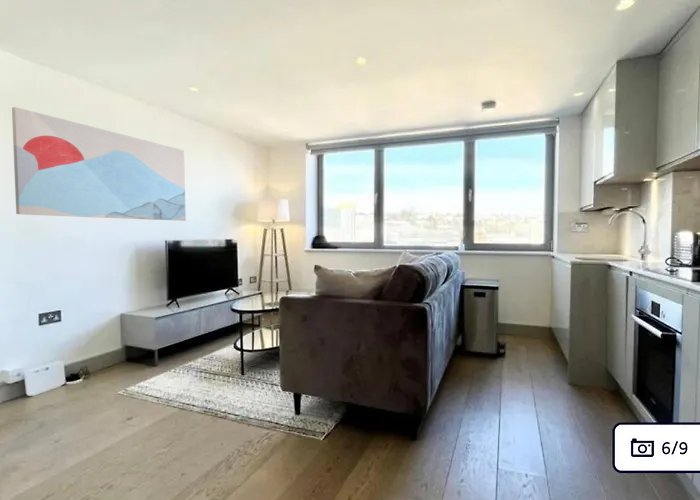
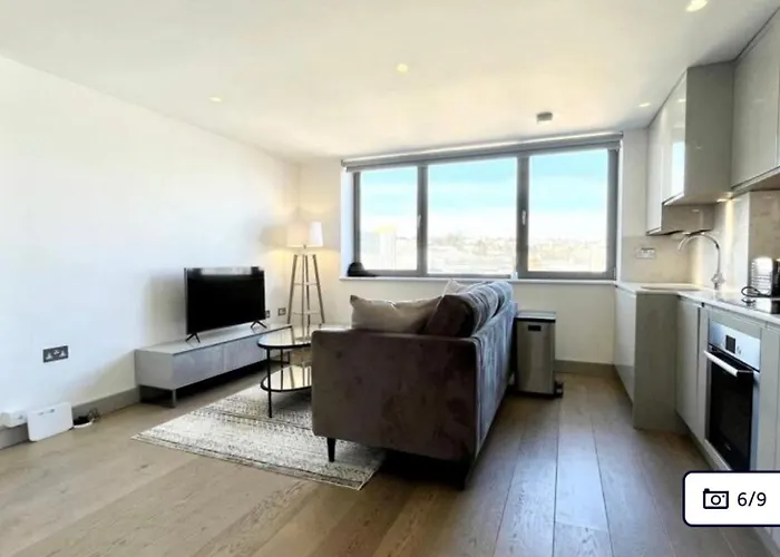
- wall art (116, 175)
